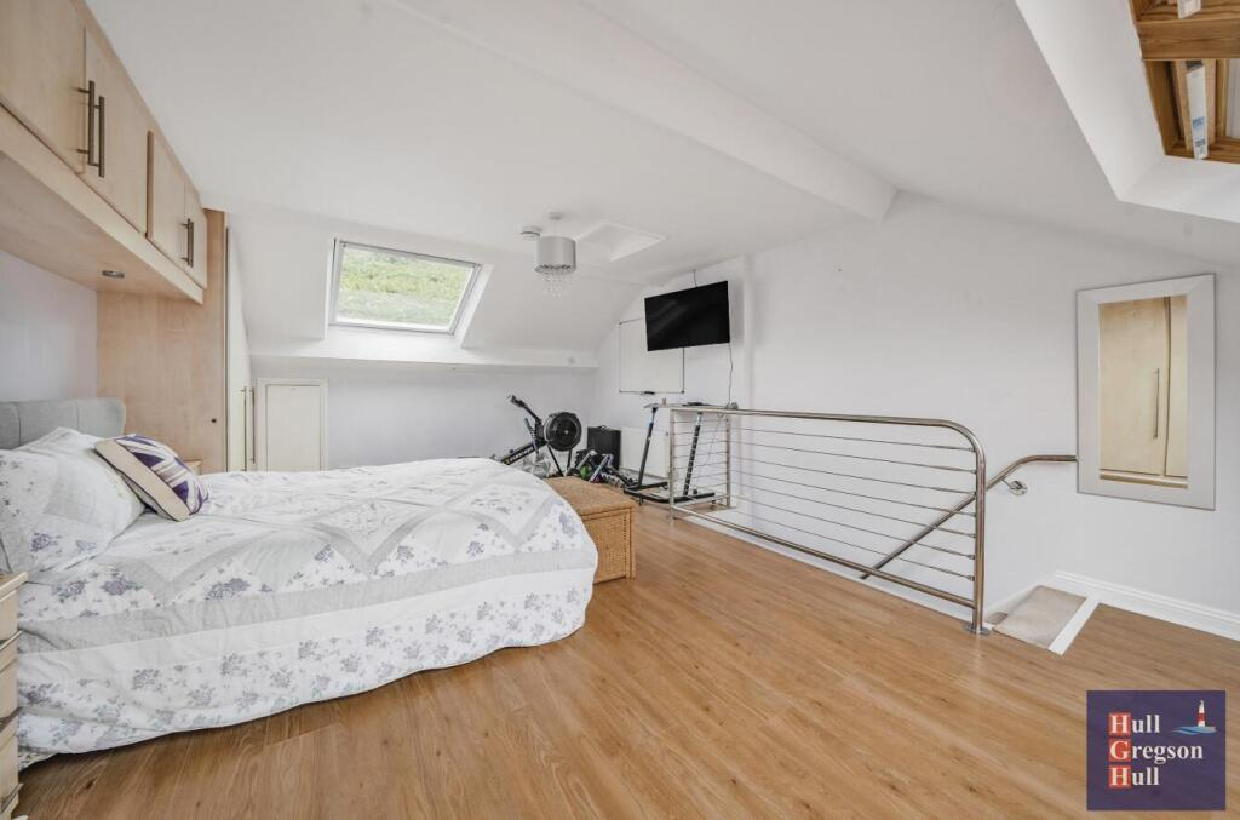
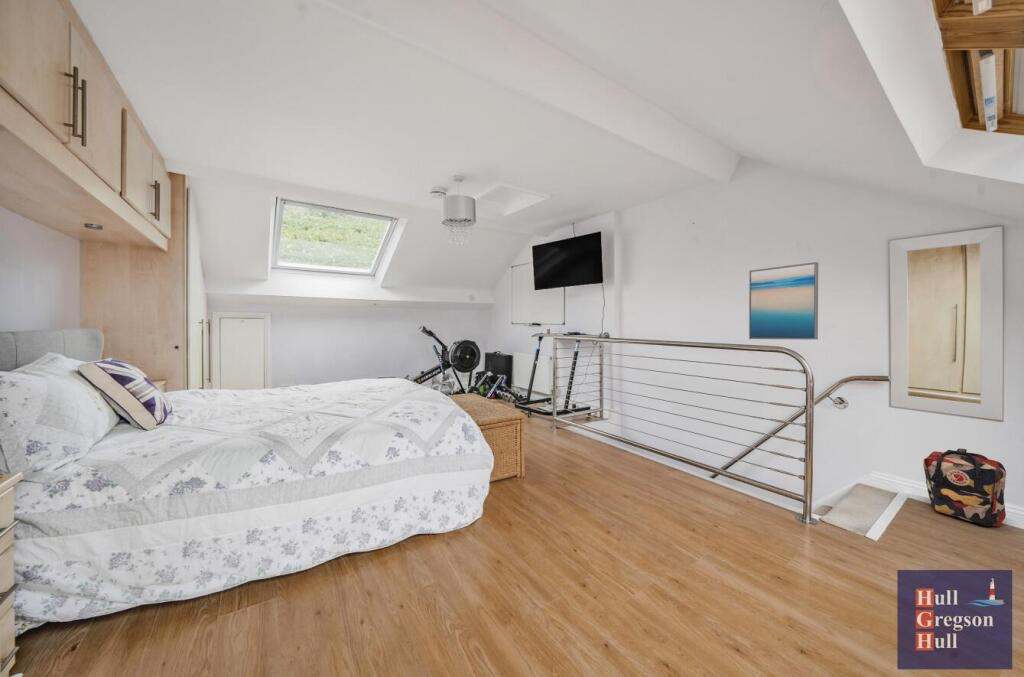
+ wall art (781, 303)
+ backpack (963, 482)
